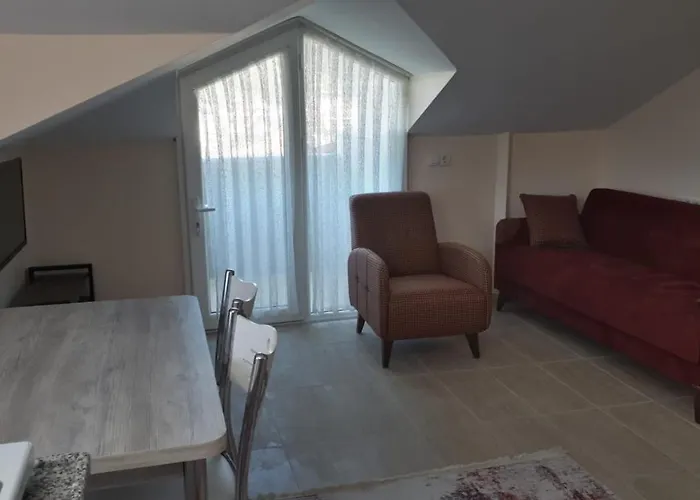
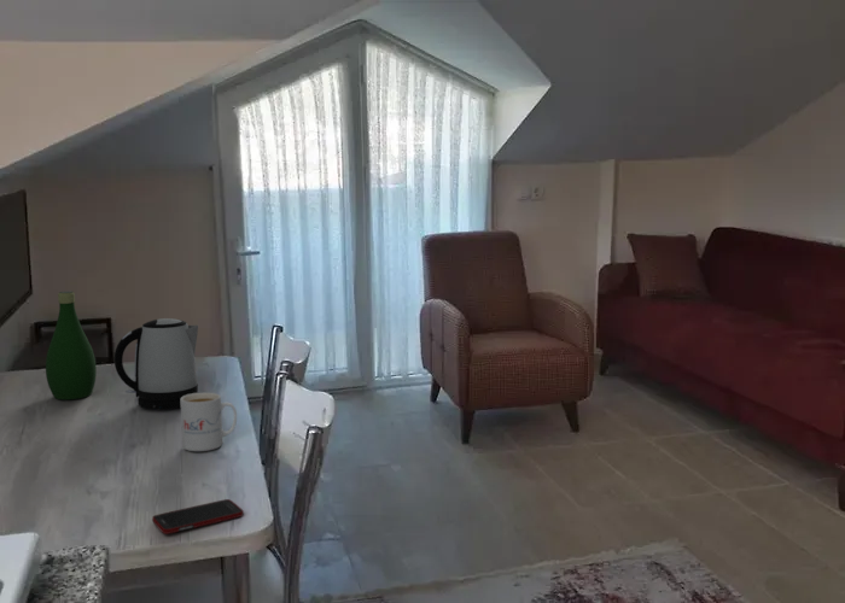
+ mug (209, 420)
+ bottle (69, 344)
+ kettle (157, 362)
+ cell phone (198, 516)
